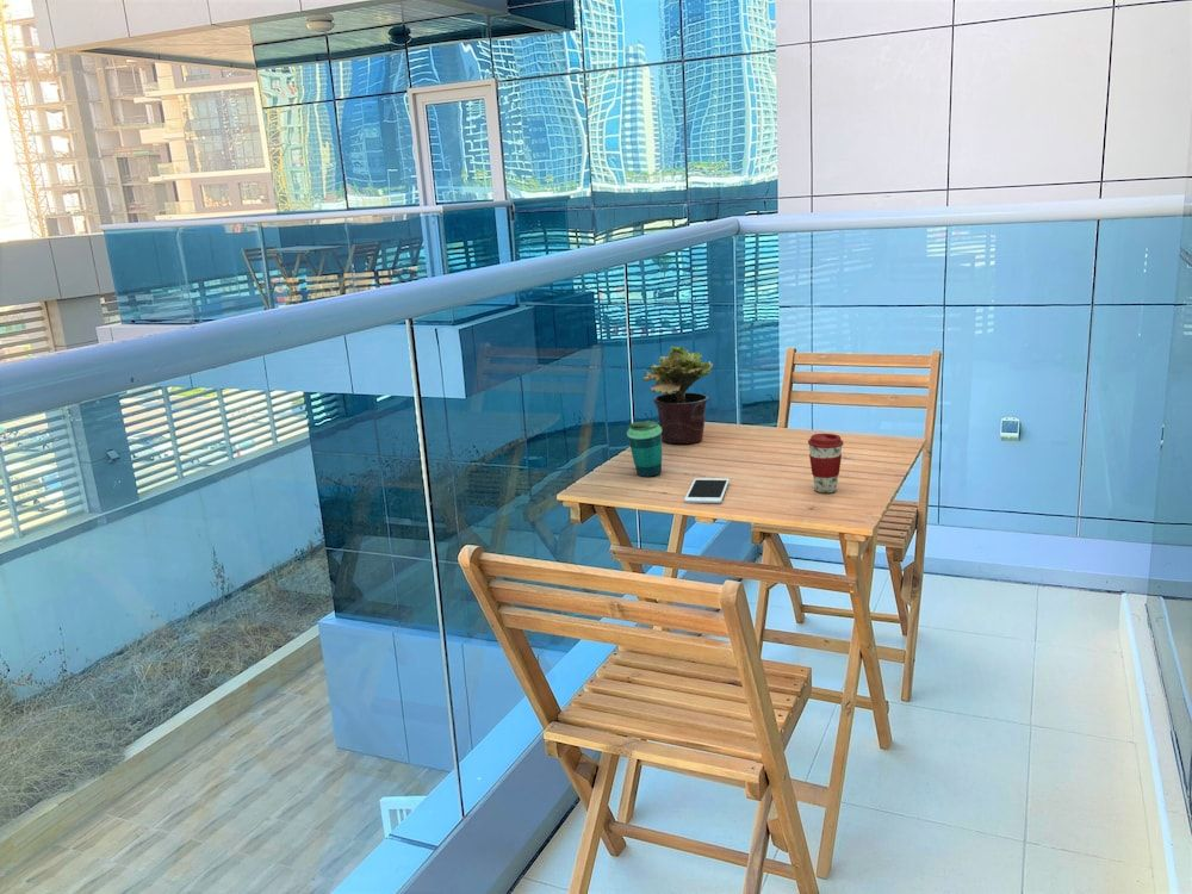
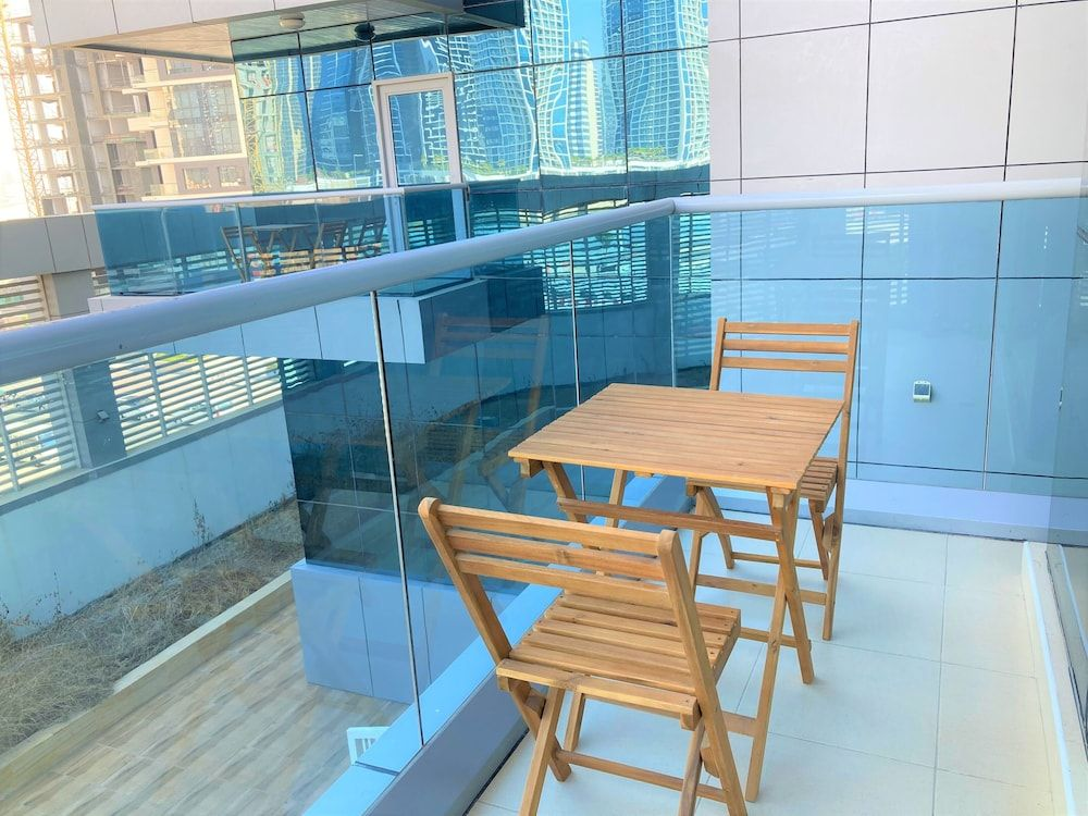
- cup (645, 448)
- cell phone (707, 490)
- coffee cup (825, 462)
- potted plant (678, 392)
